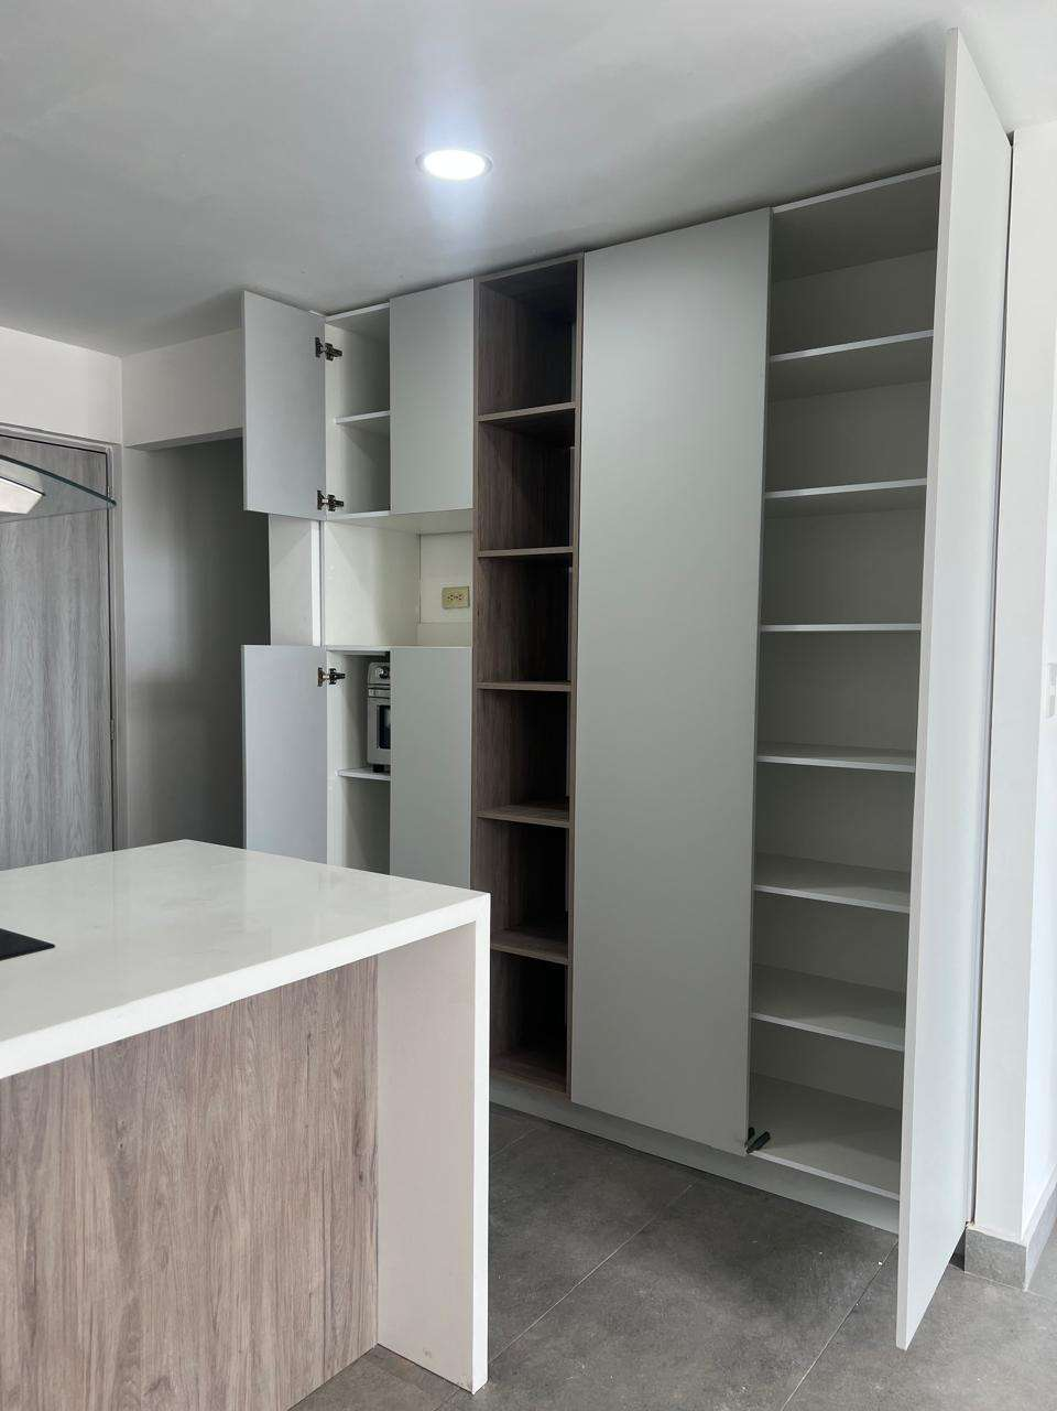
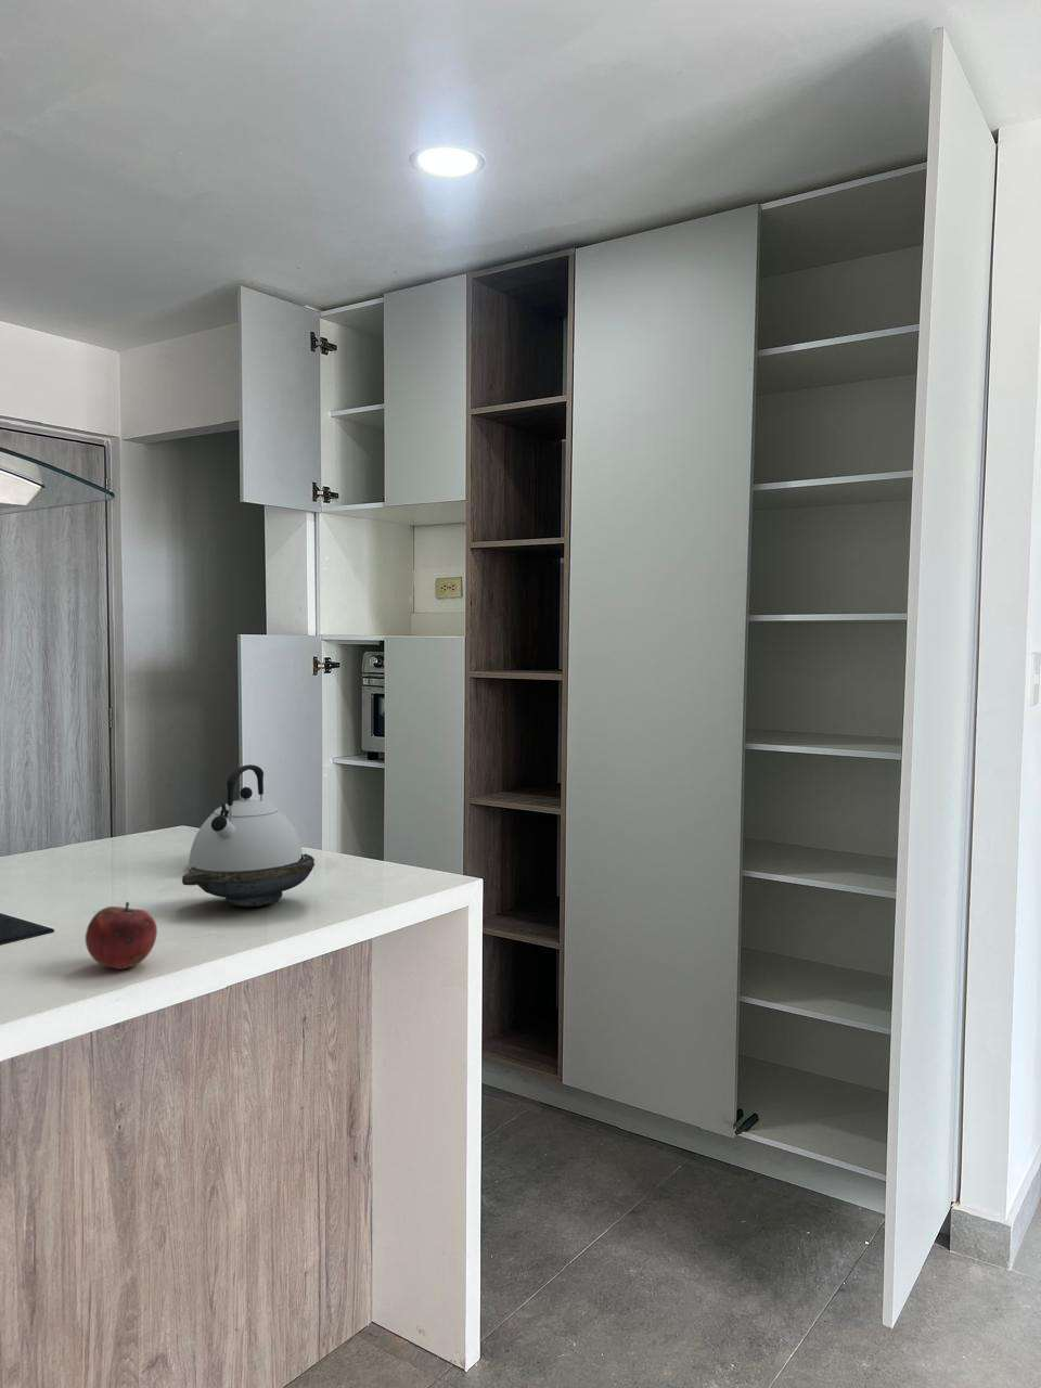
+ fruit (120, 933)
+ ceramic bowl (250, 883)
+ kettle (245, 815)
